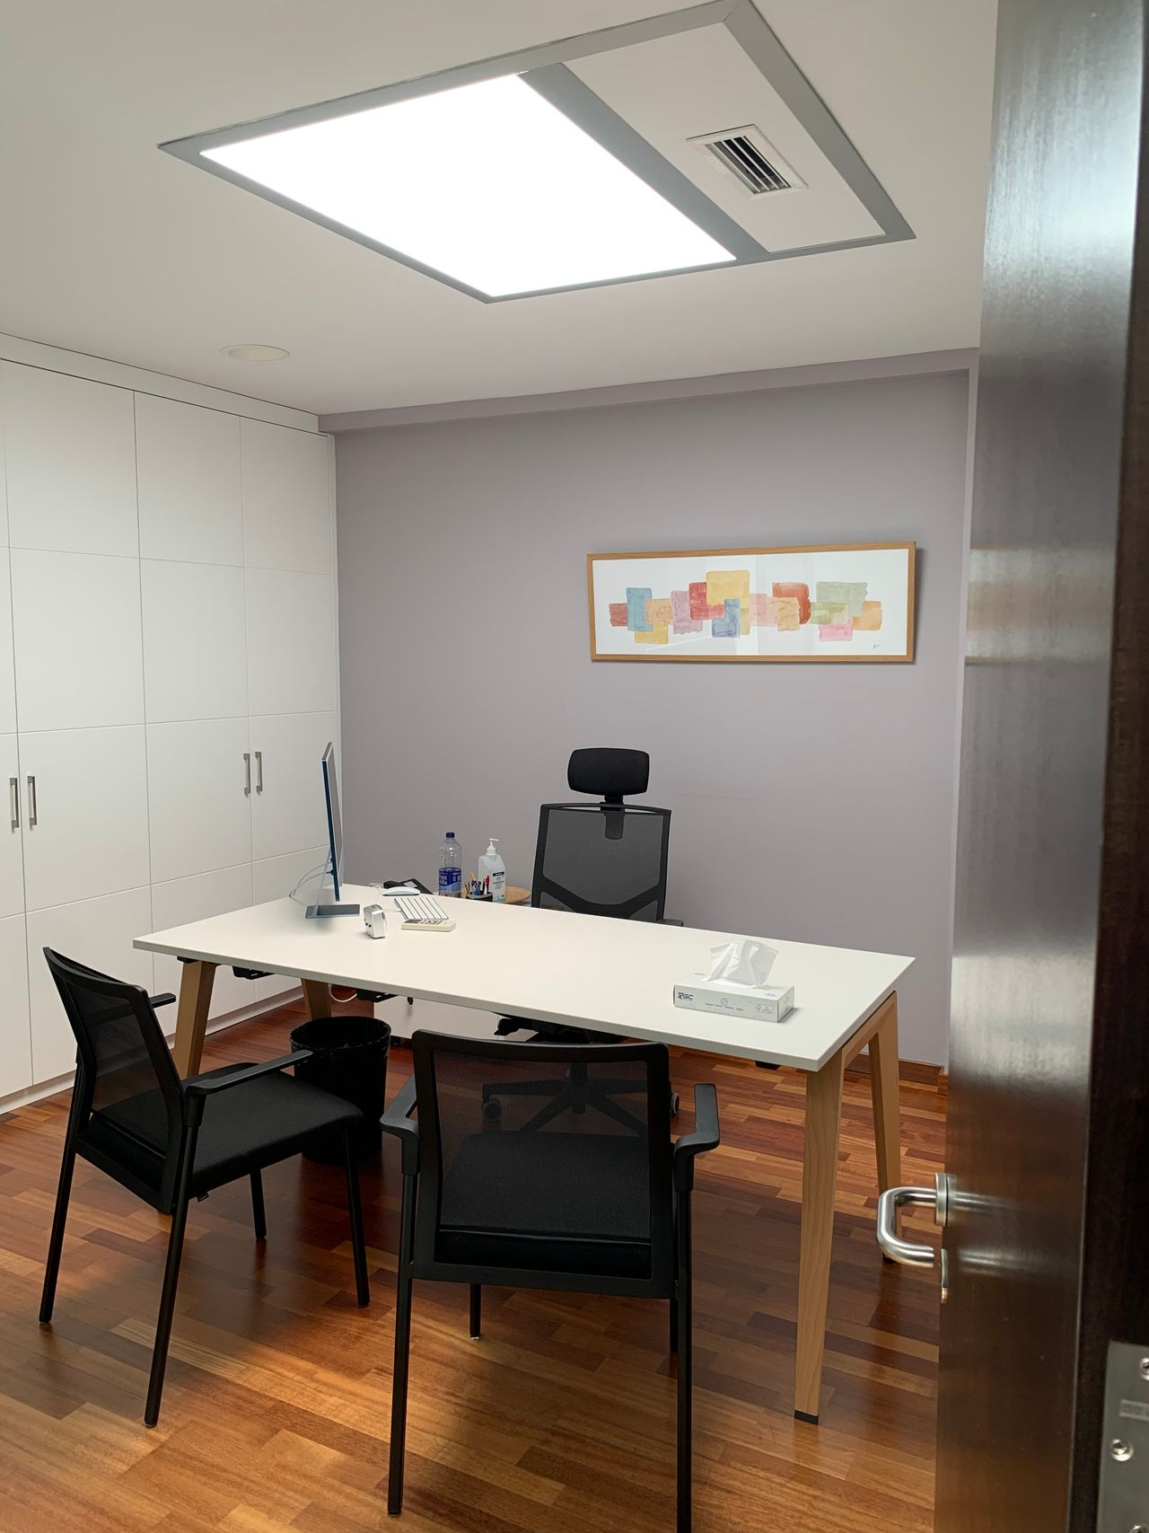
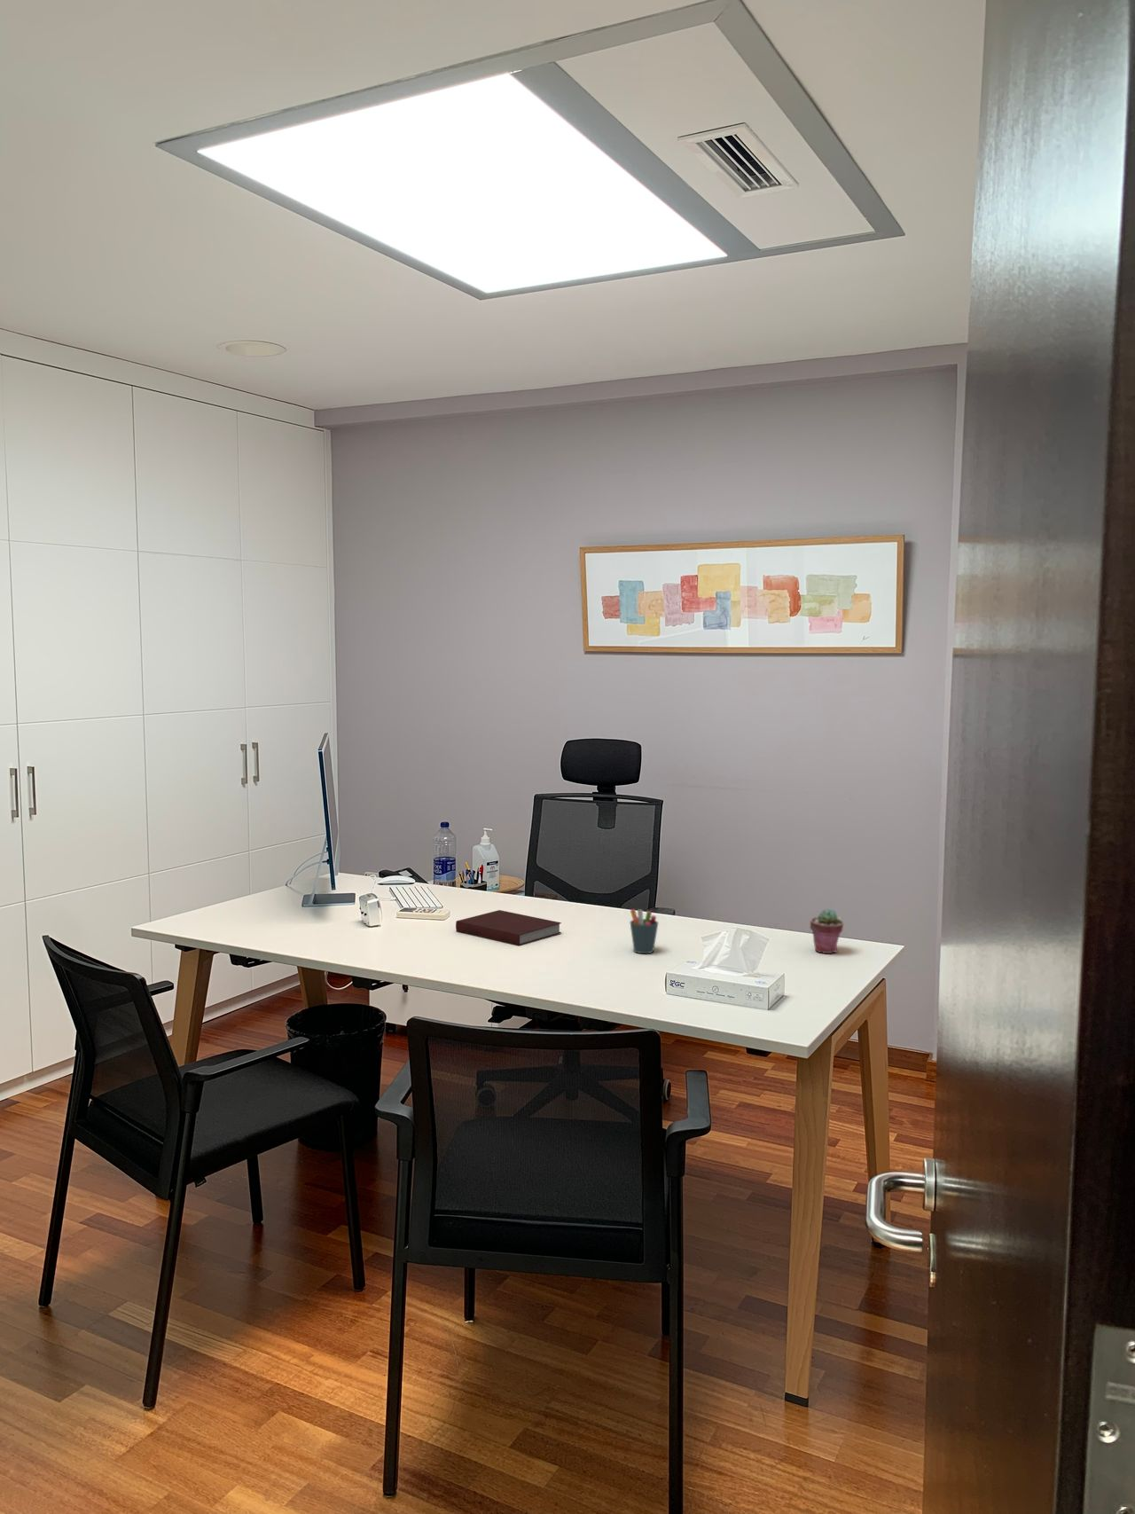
+ pen holder (643, 929)
+ potted succulent (826, 930)
+ notebook (508, 926)
